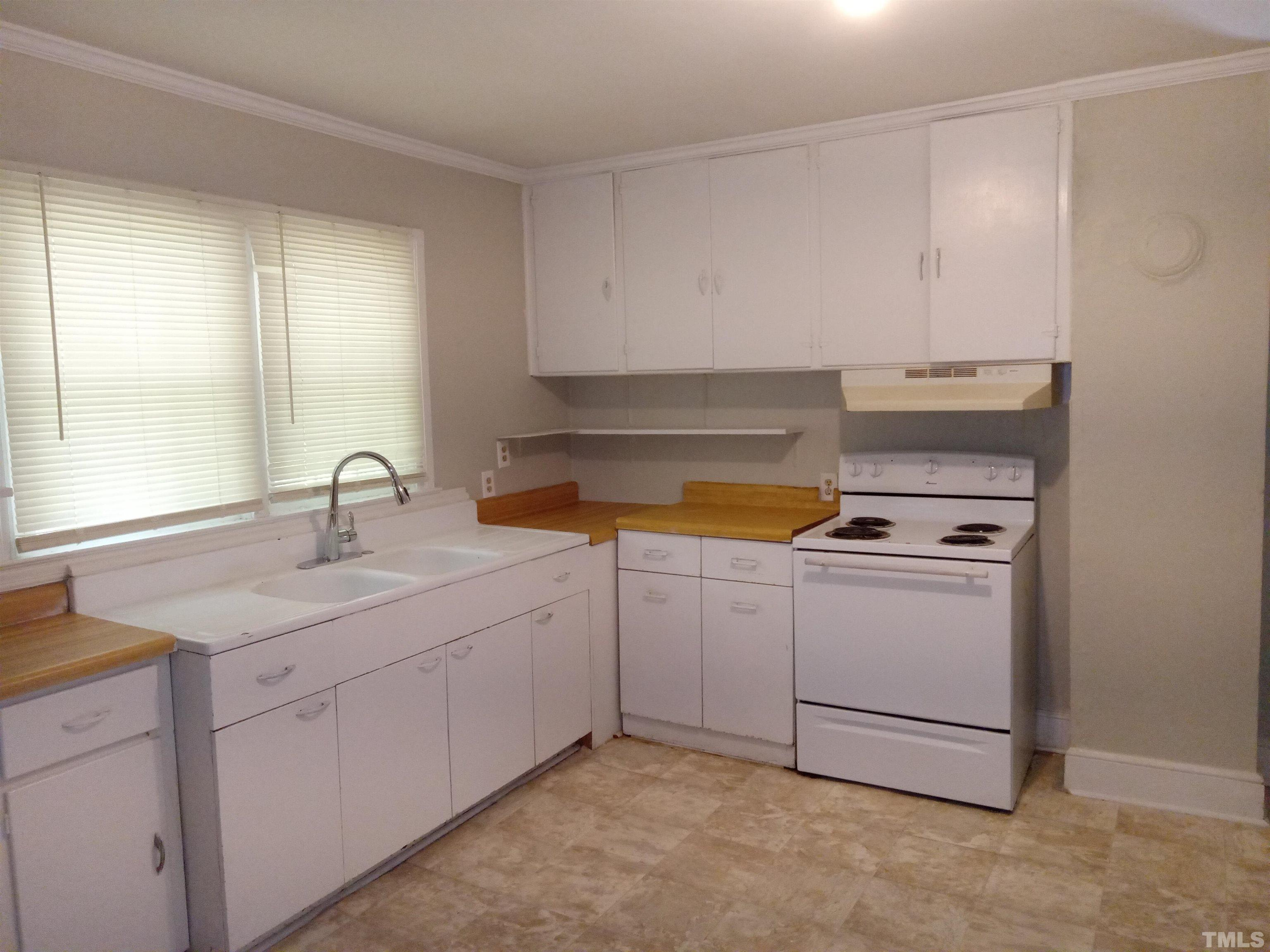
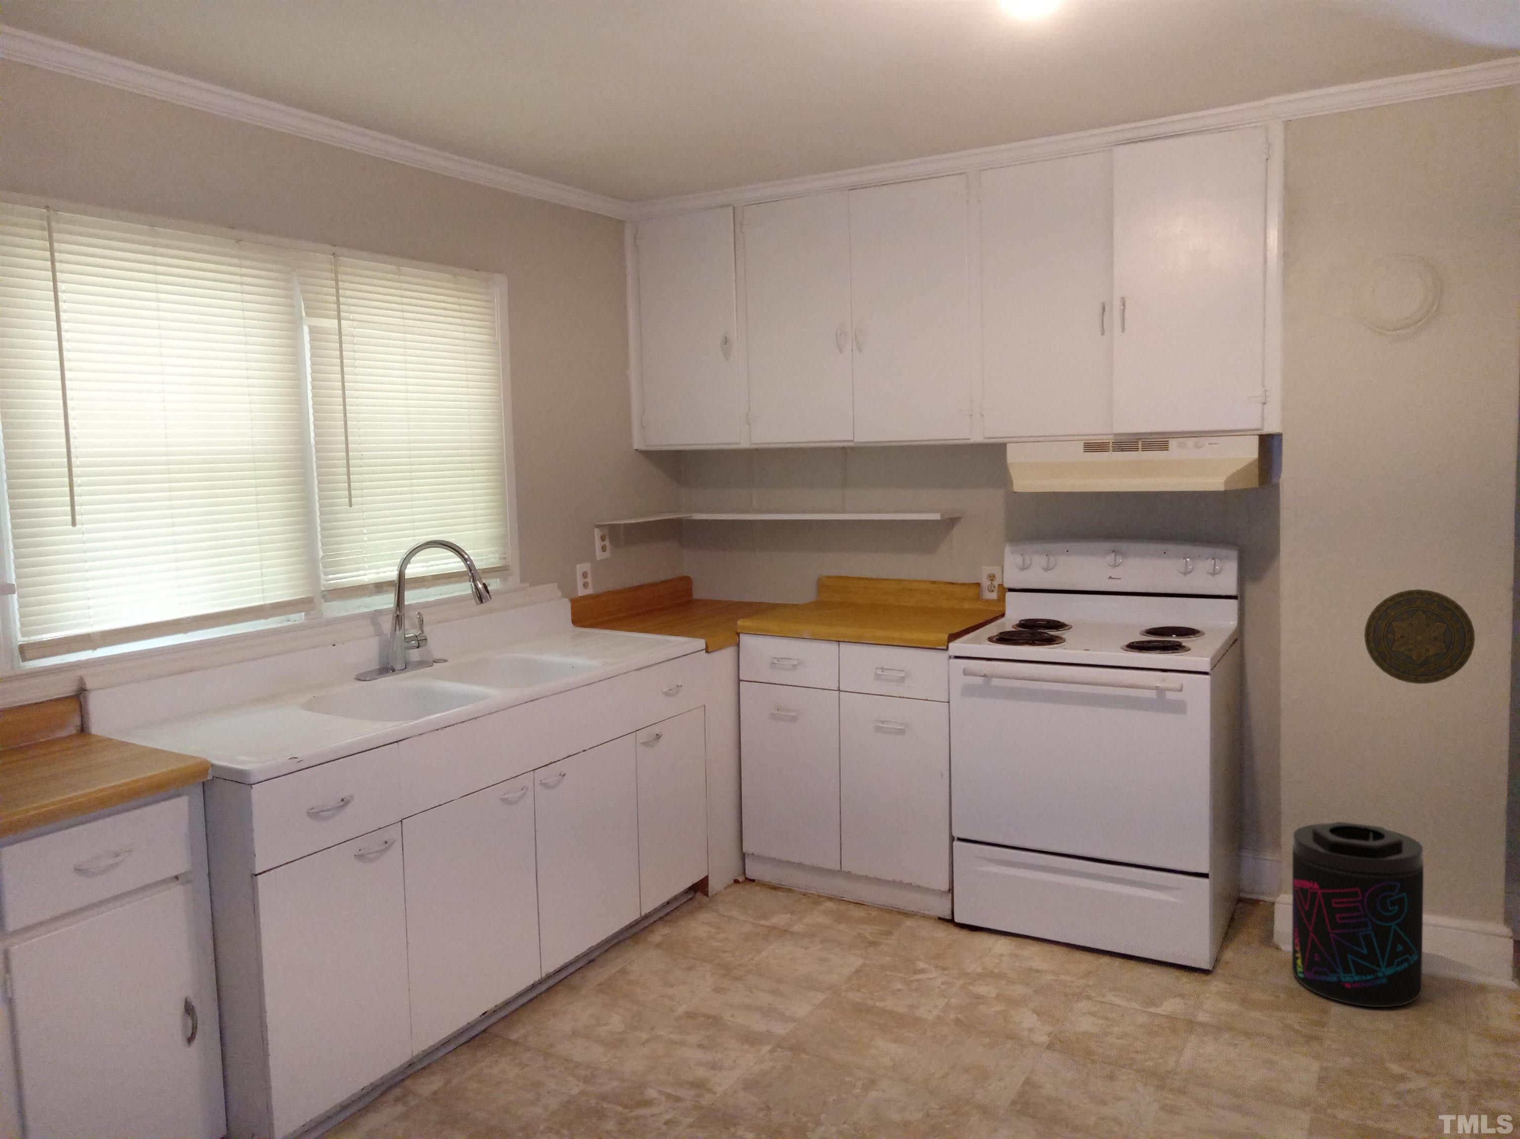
+ decorative plate (1418, 636)
+ supplement container (1356, 908)
